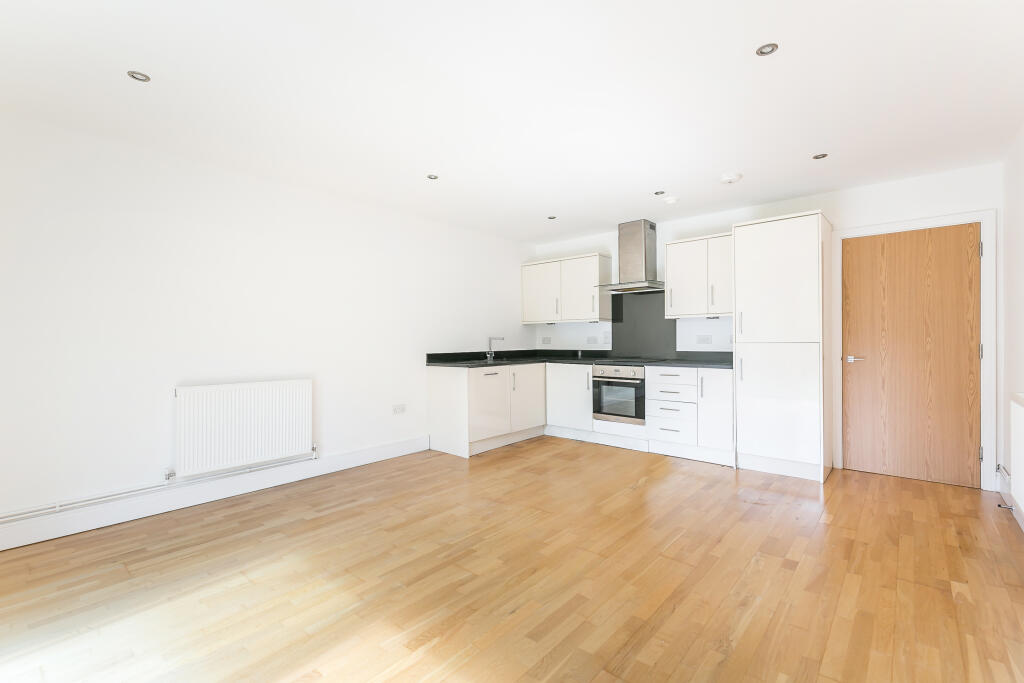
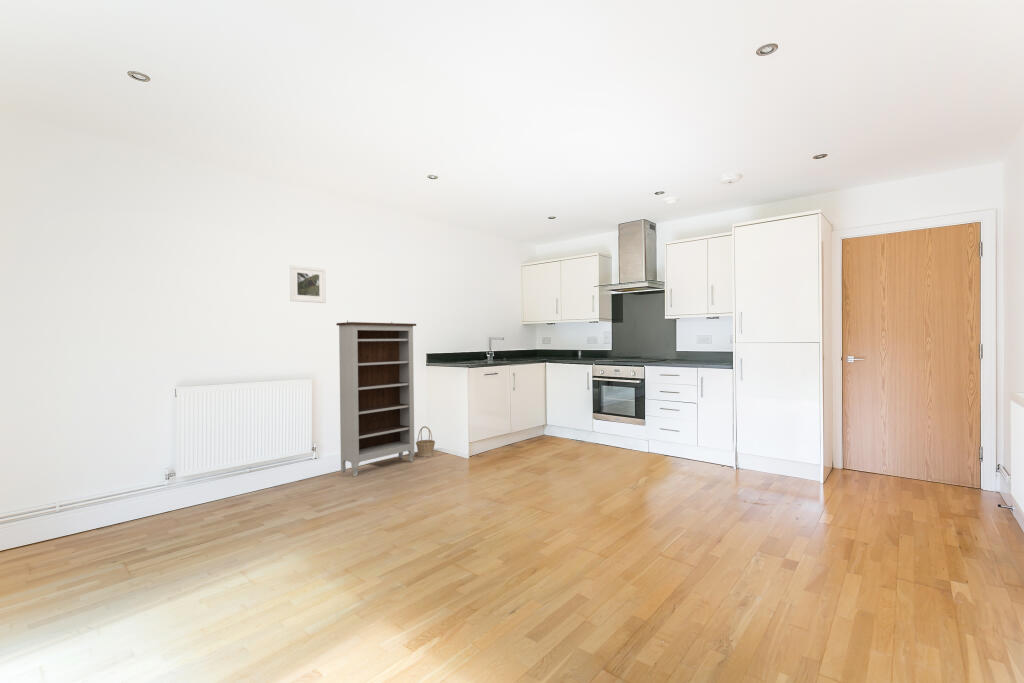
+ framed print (308, 284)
+ basket (425, 440)
+ bookshelf (378, 393)
